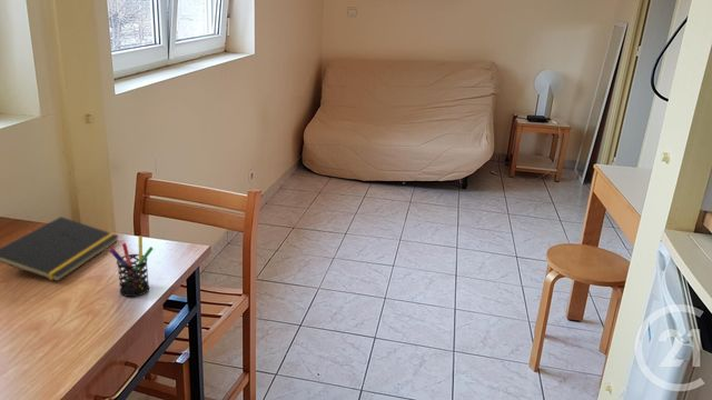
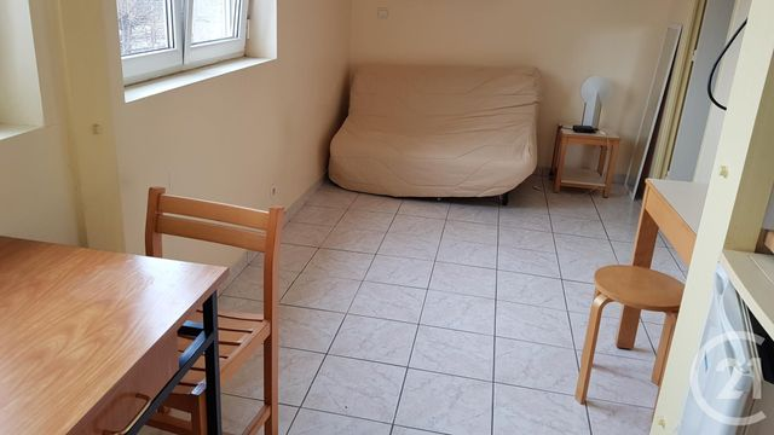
- notepad (59, 246)
- pen holder (135, 266)
